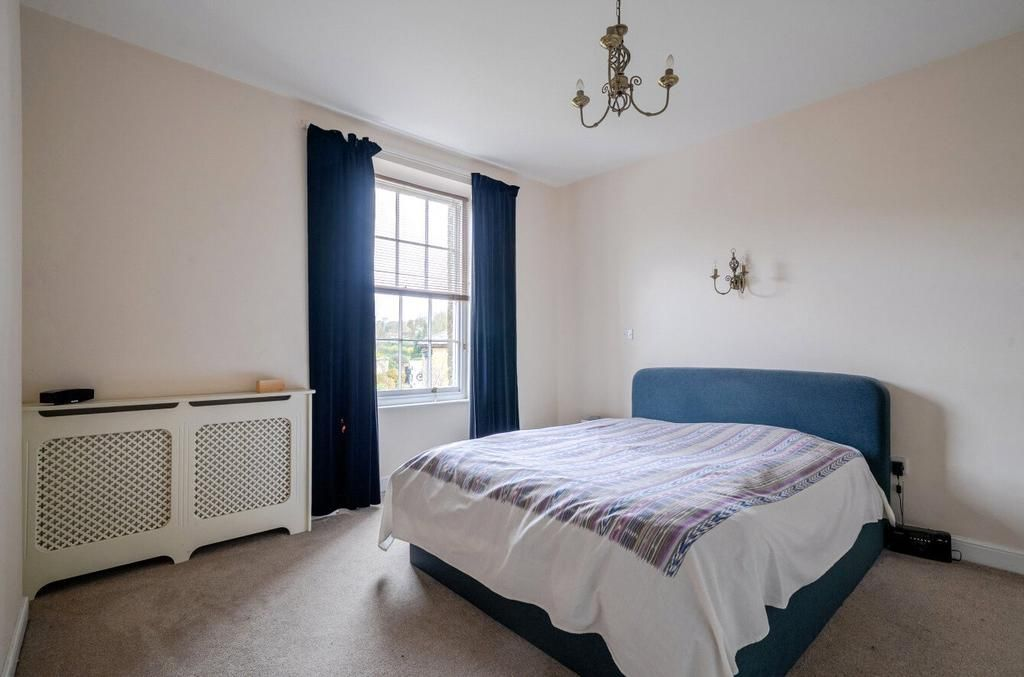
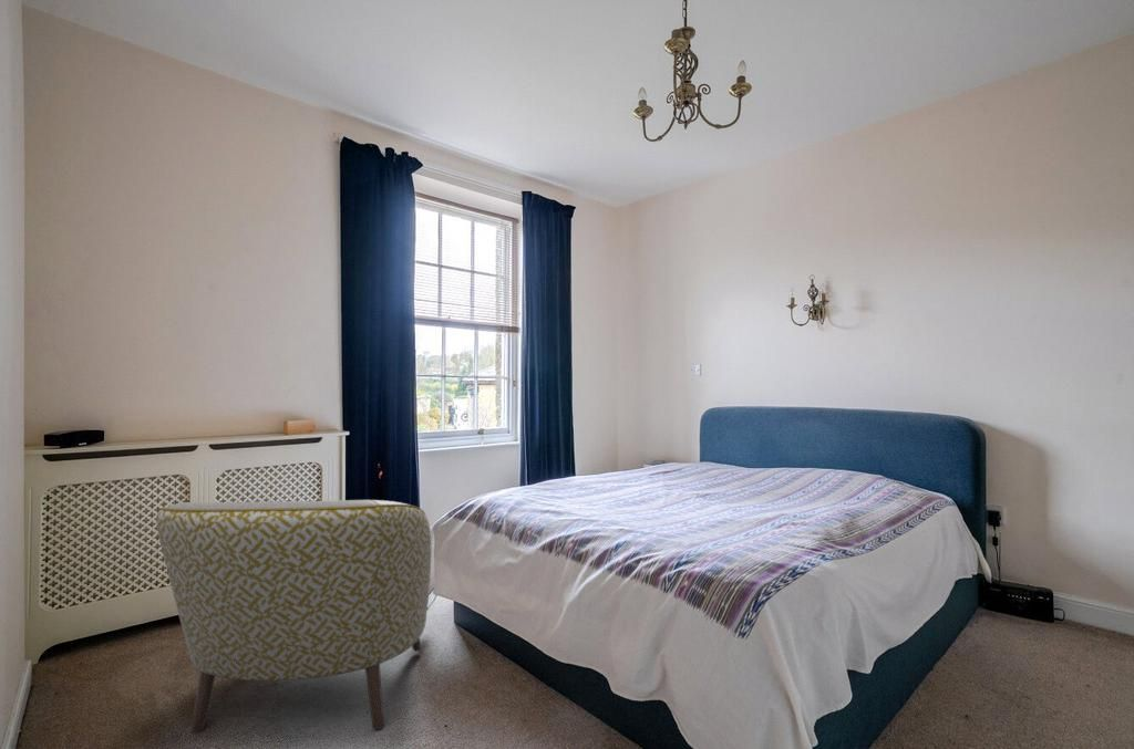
+ armchair (312, 587)
